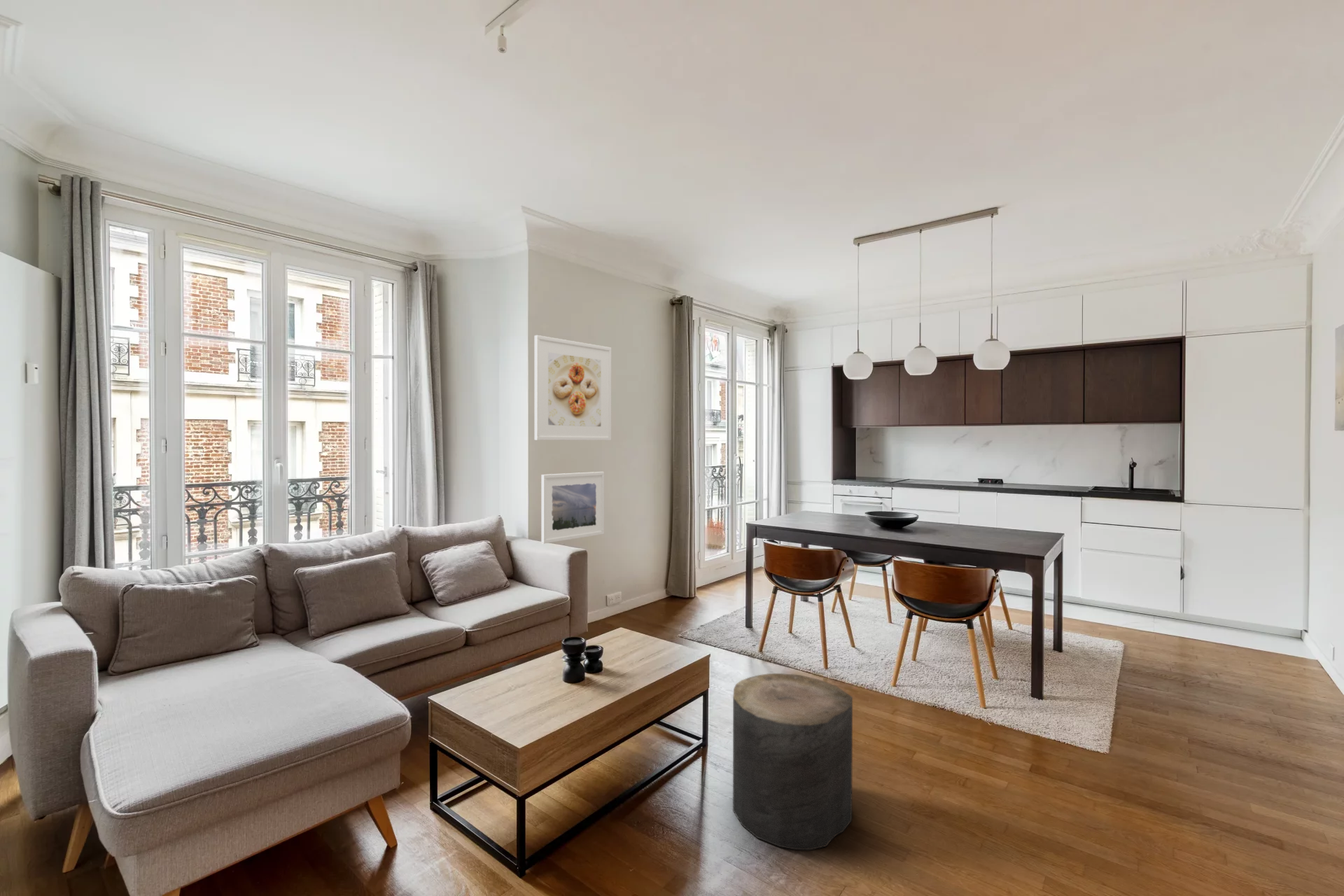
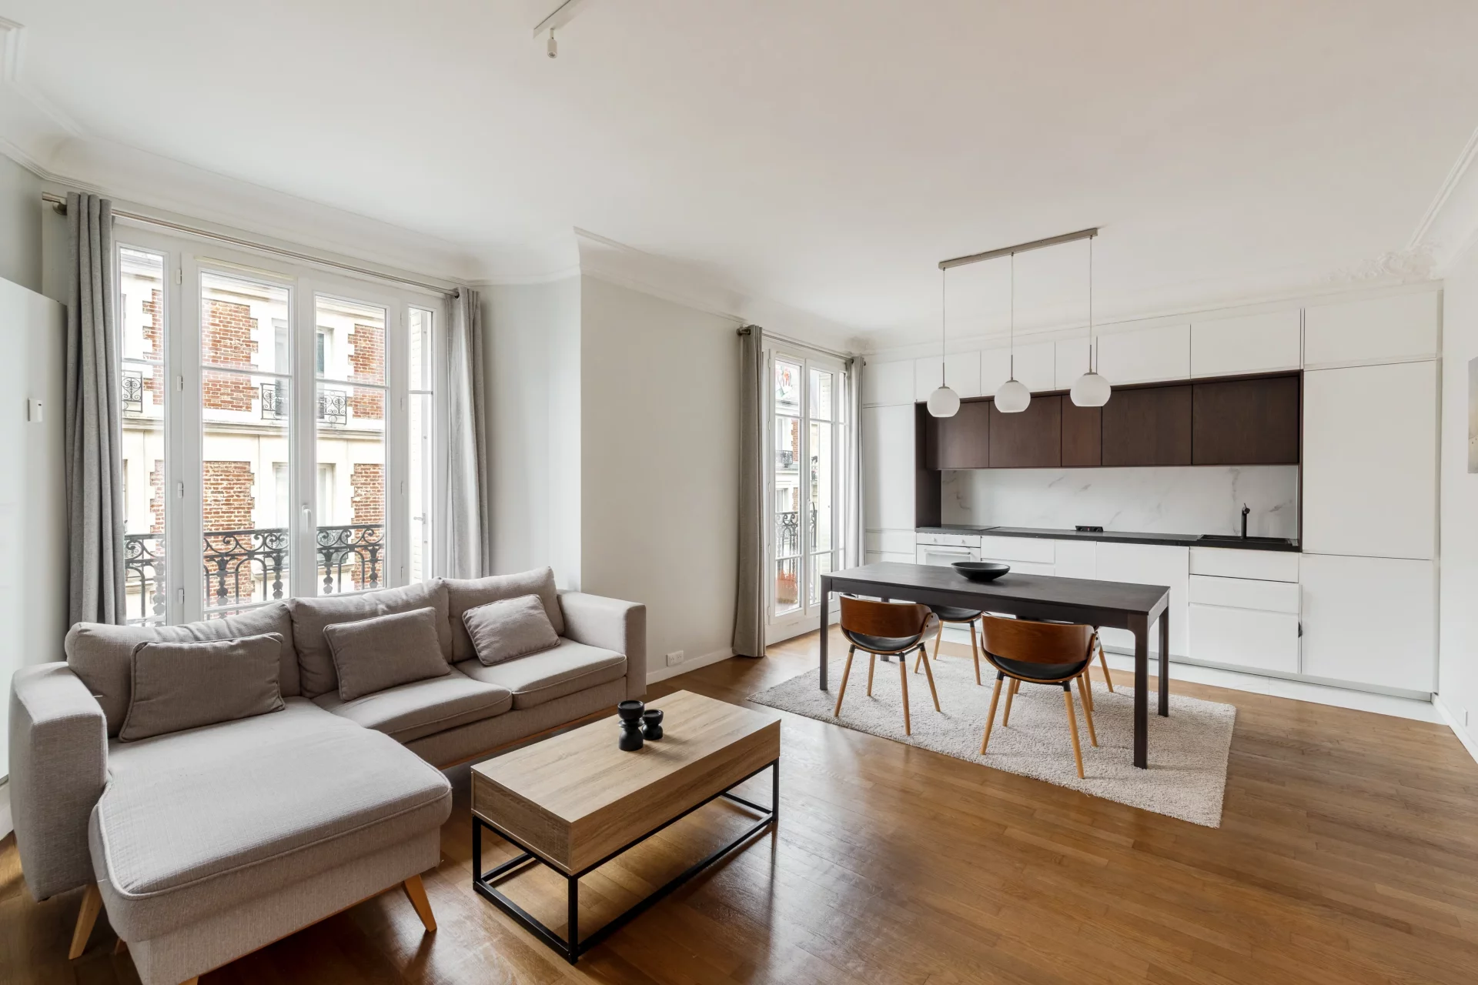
- stool (790, 752)
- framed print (575, 391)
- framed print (574, 505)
